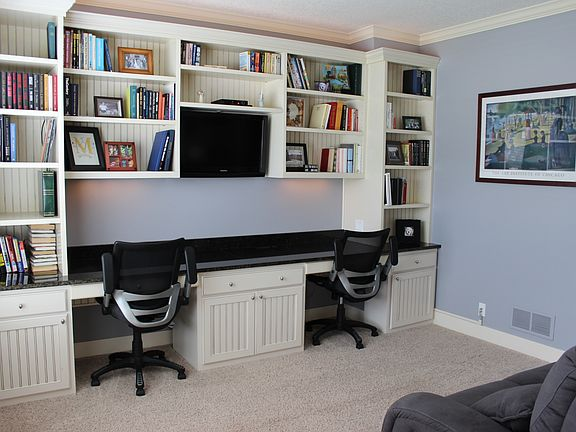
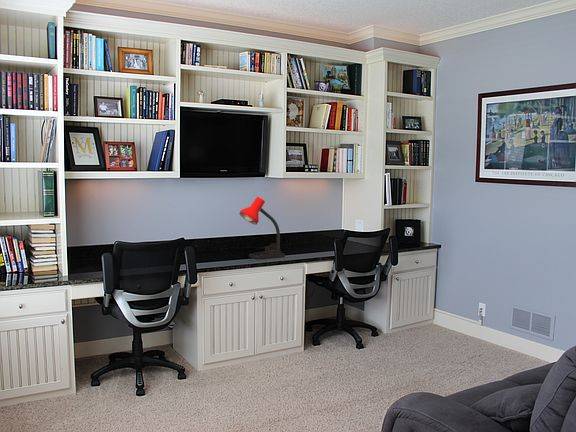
+ desk lamp (257, 222)
